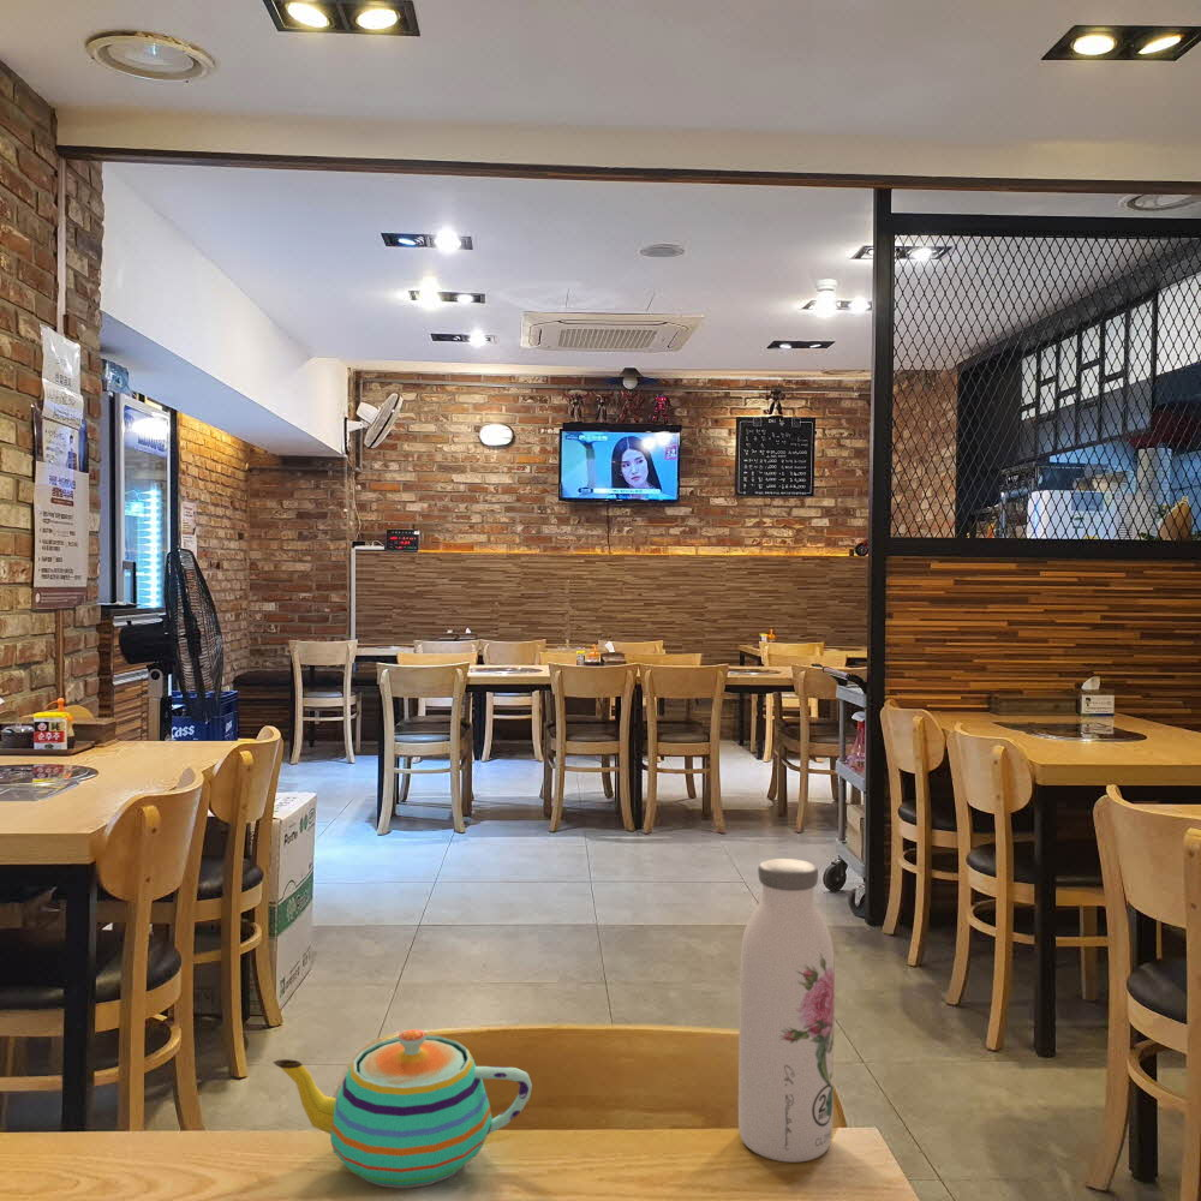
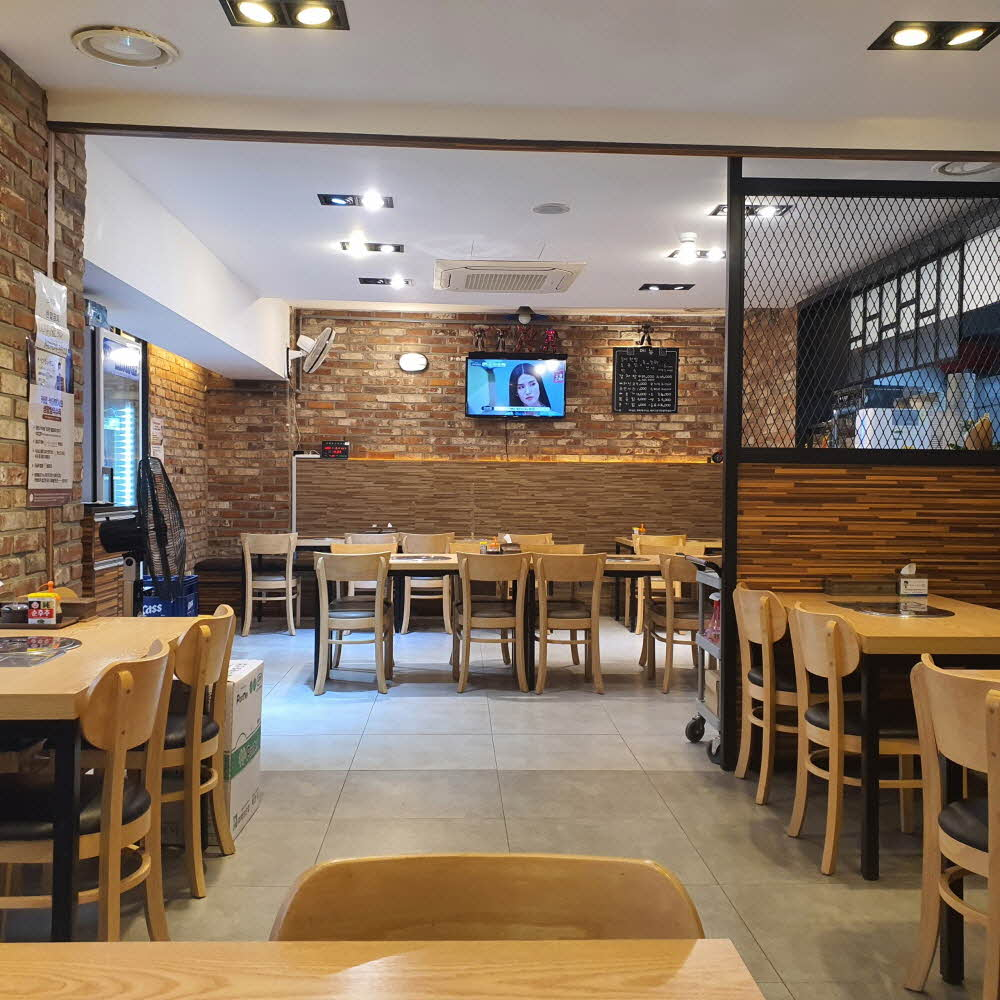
- teapot (402, 1095)
- water bottle (785, 1000)
